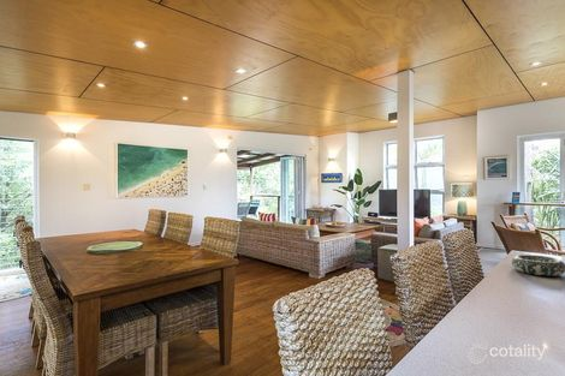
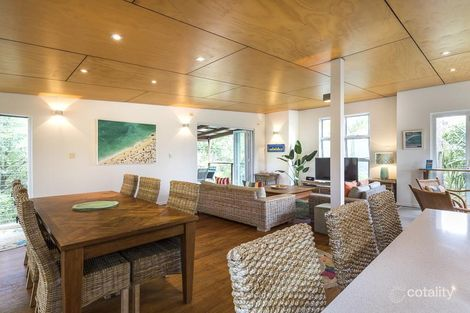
- decorative bowl (537, 264)
